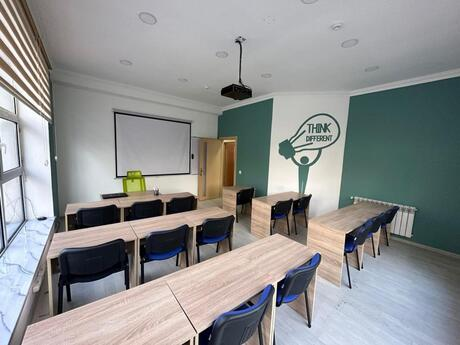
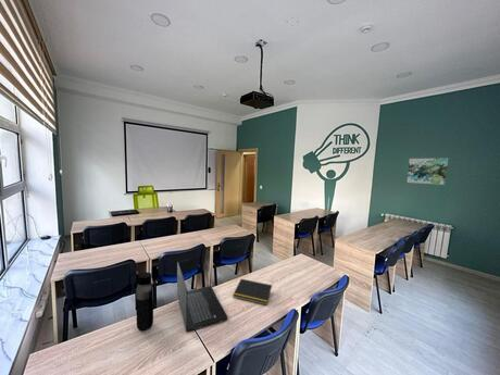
+ water bottle (145, 300)
+ notepad (252, 290)
+ wall art (426, 171)
+ laptop (200, 288)
